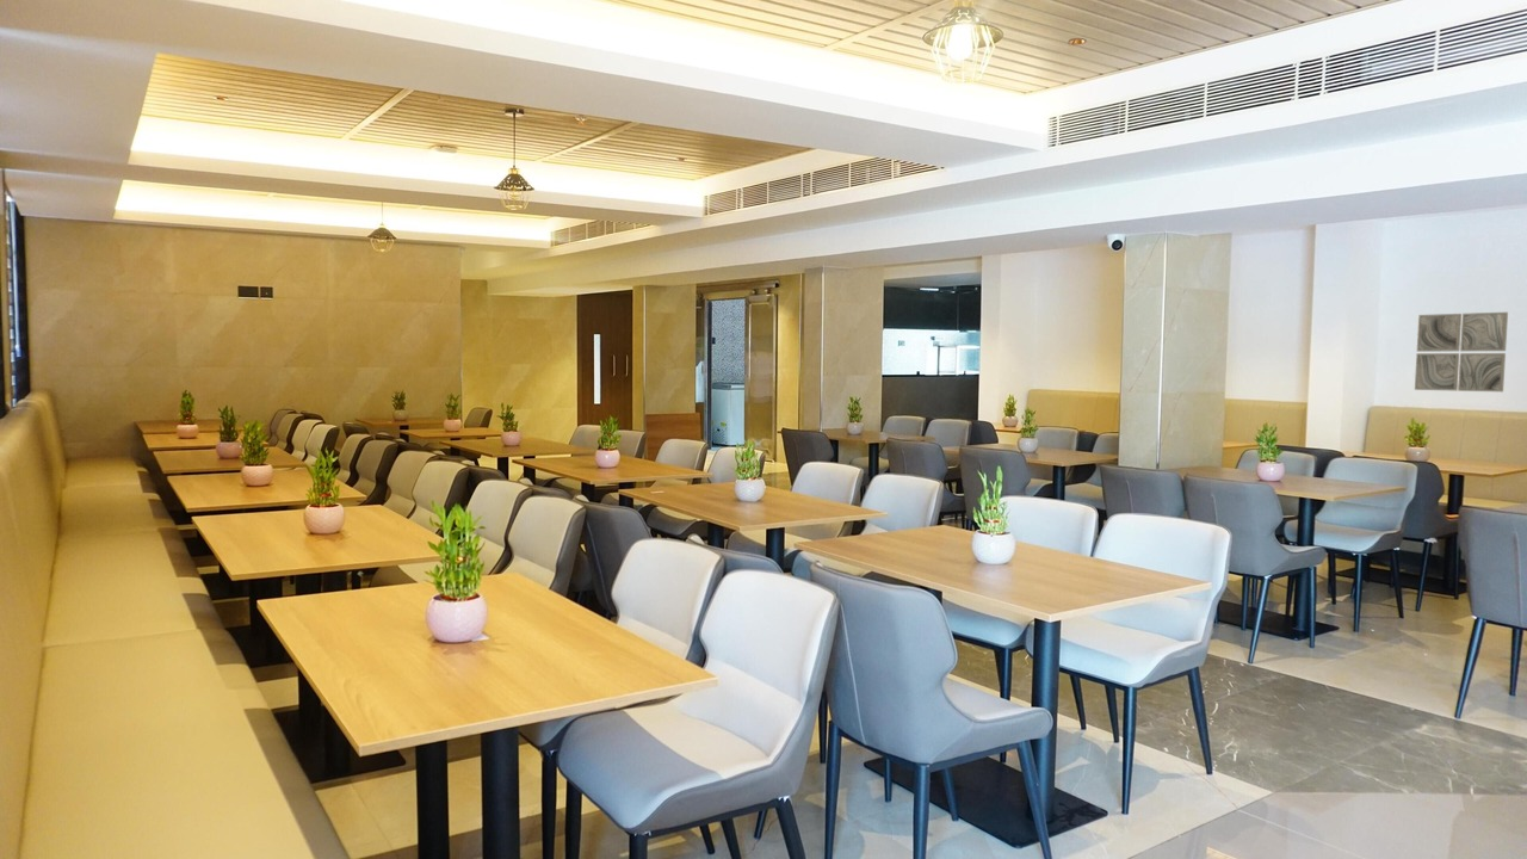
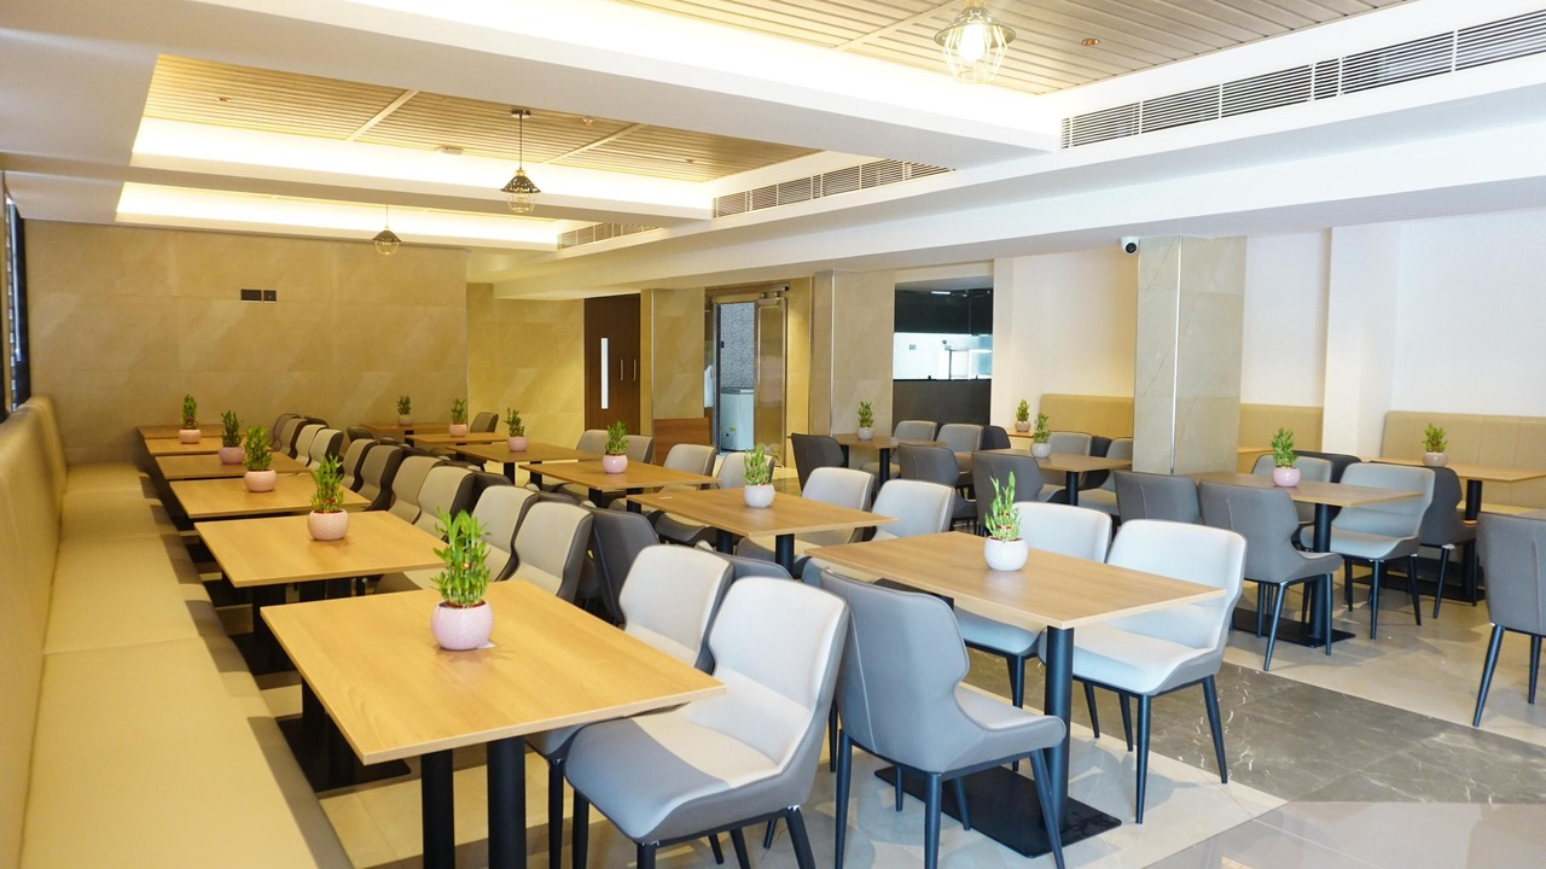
- wall art (1460, 353)
